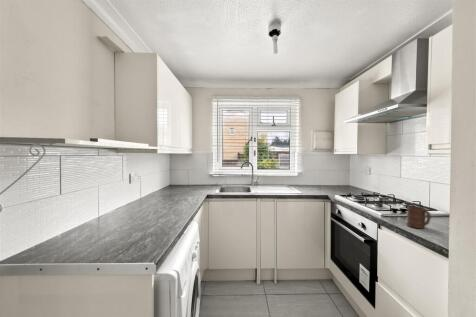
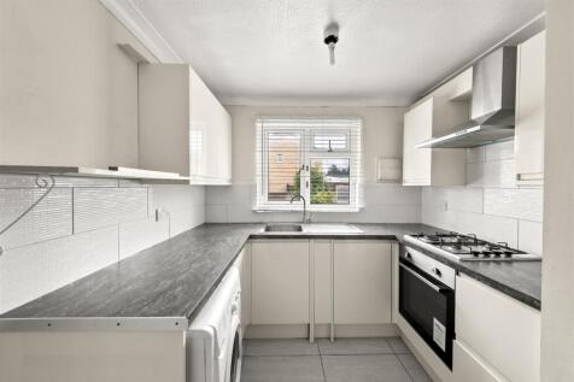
- cup (418, 217)
